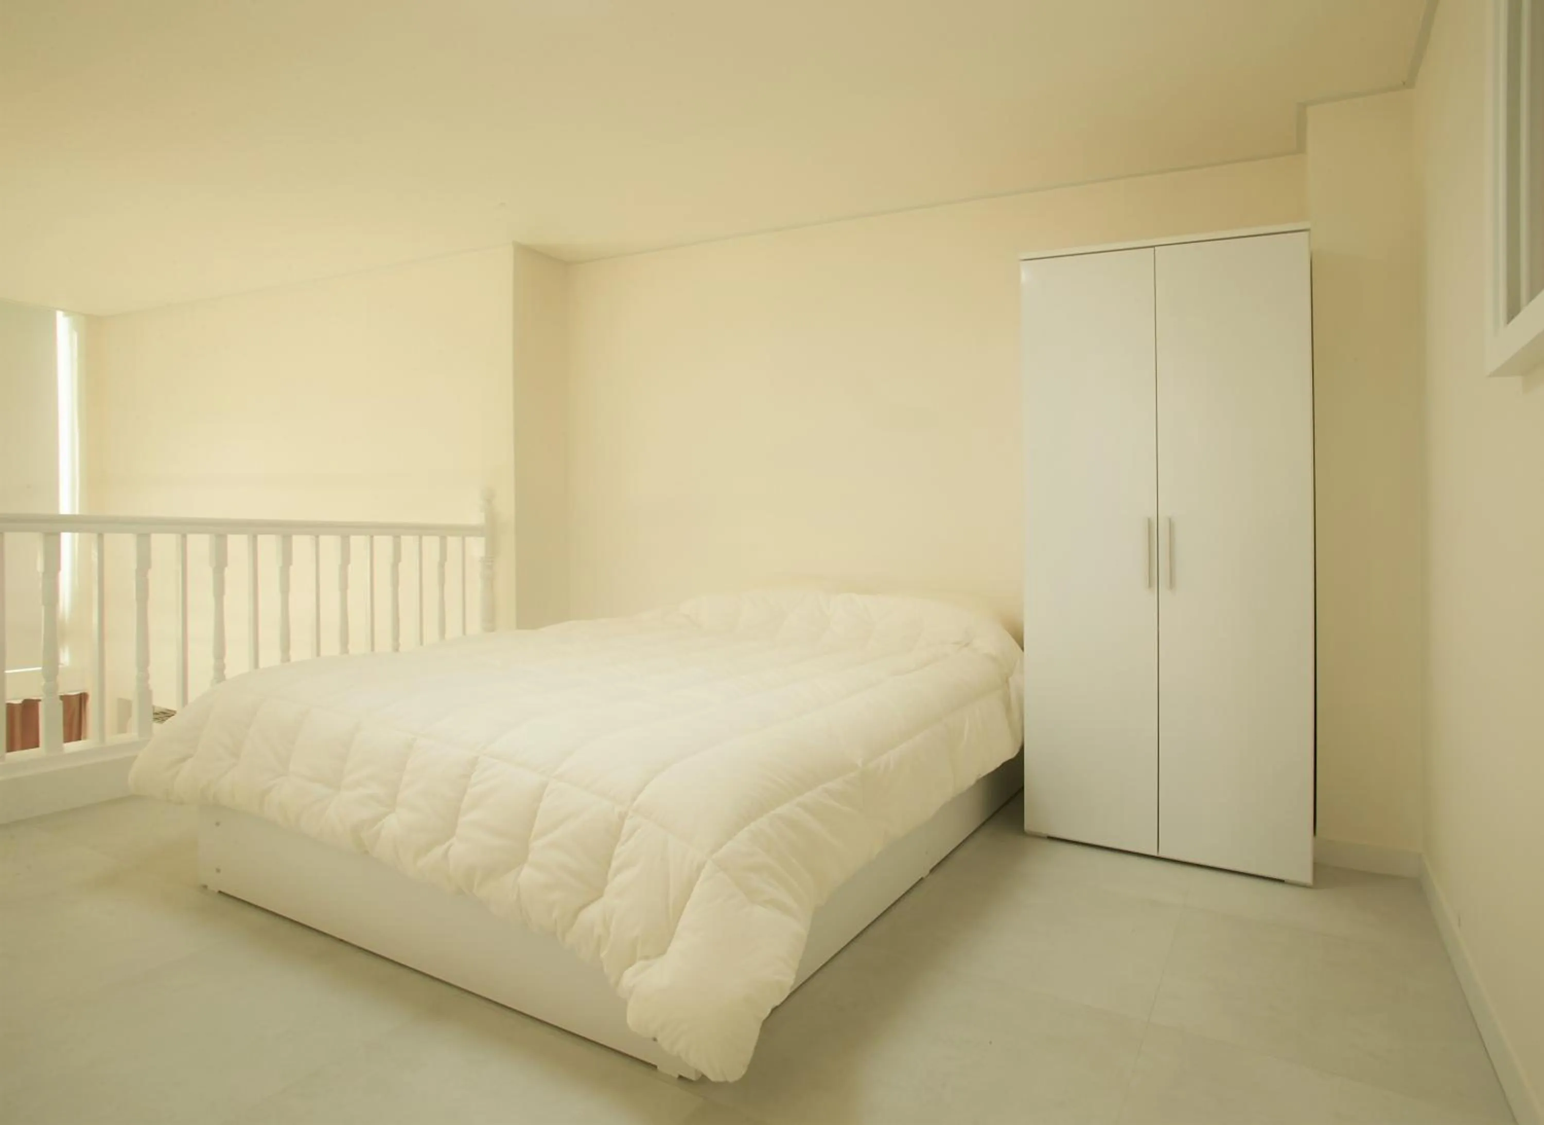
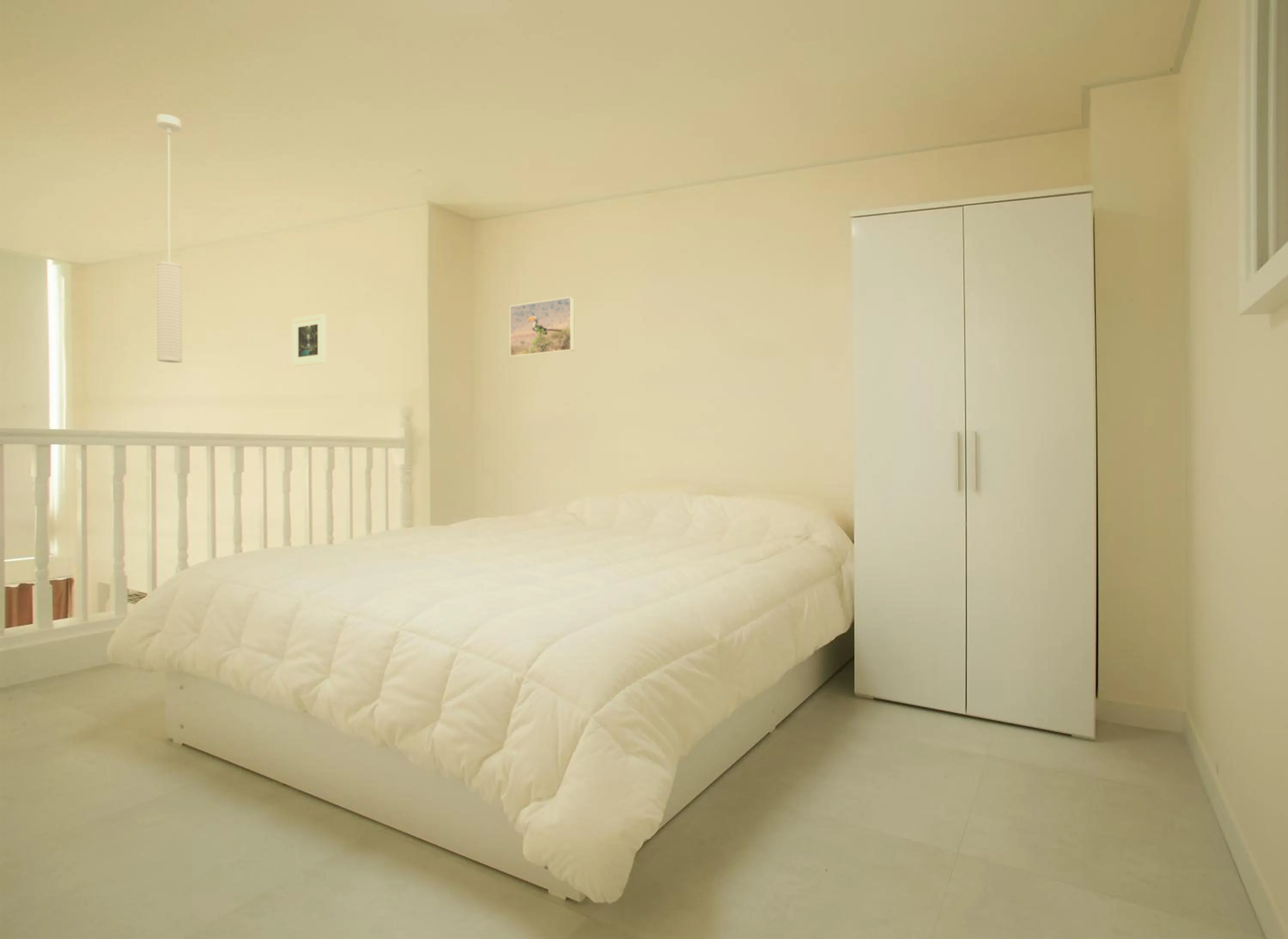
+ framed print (541, 328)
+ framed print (309, 341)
+ pendant light (169, 240)
